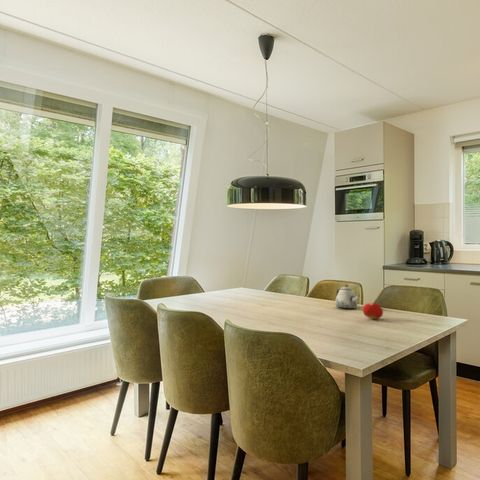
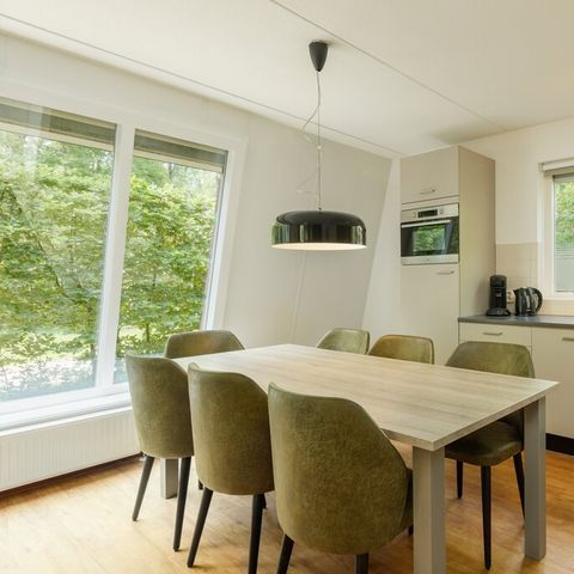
- teapot (347, 296)
- fruit (372, 309)
